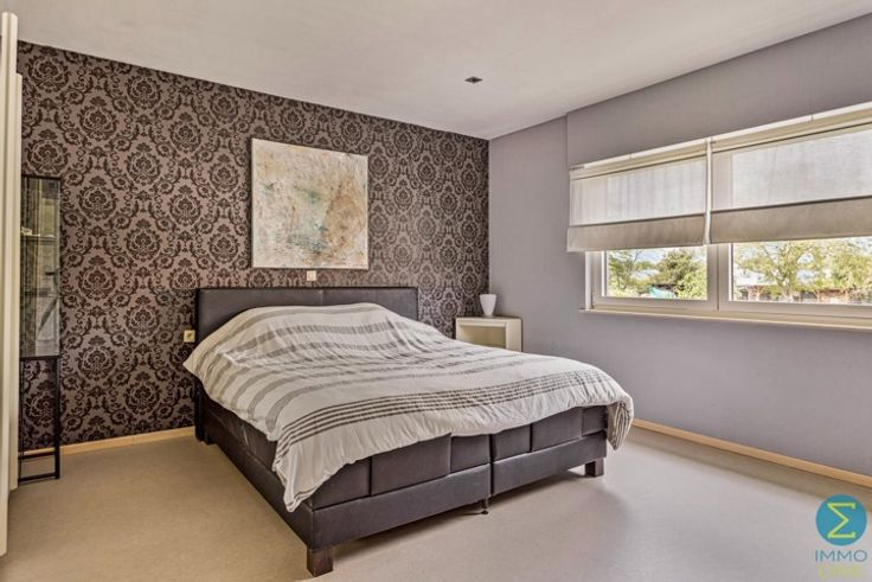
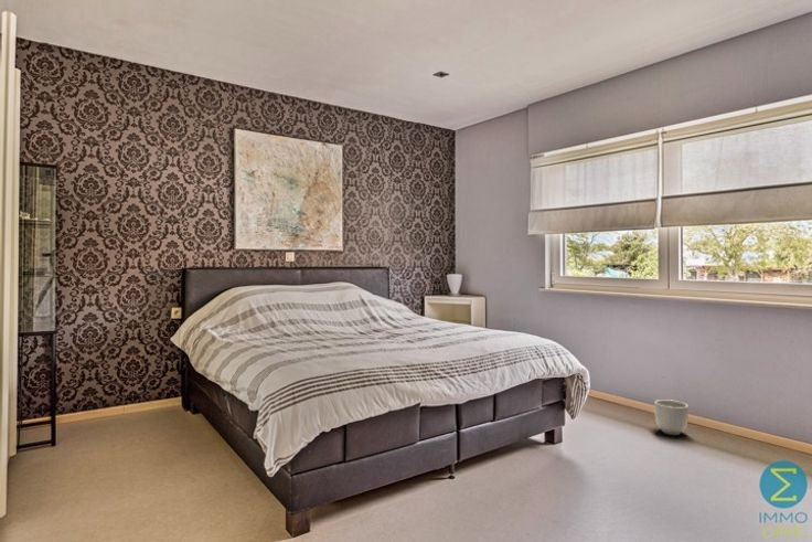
+ planter (671, 417)
